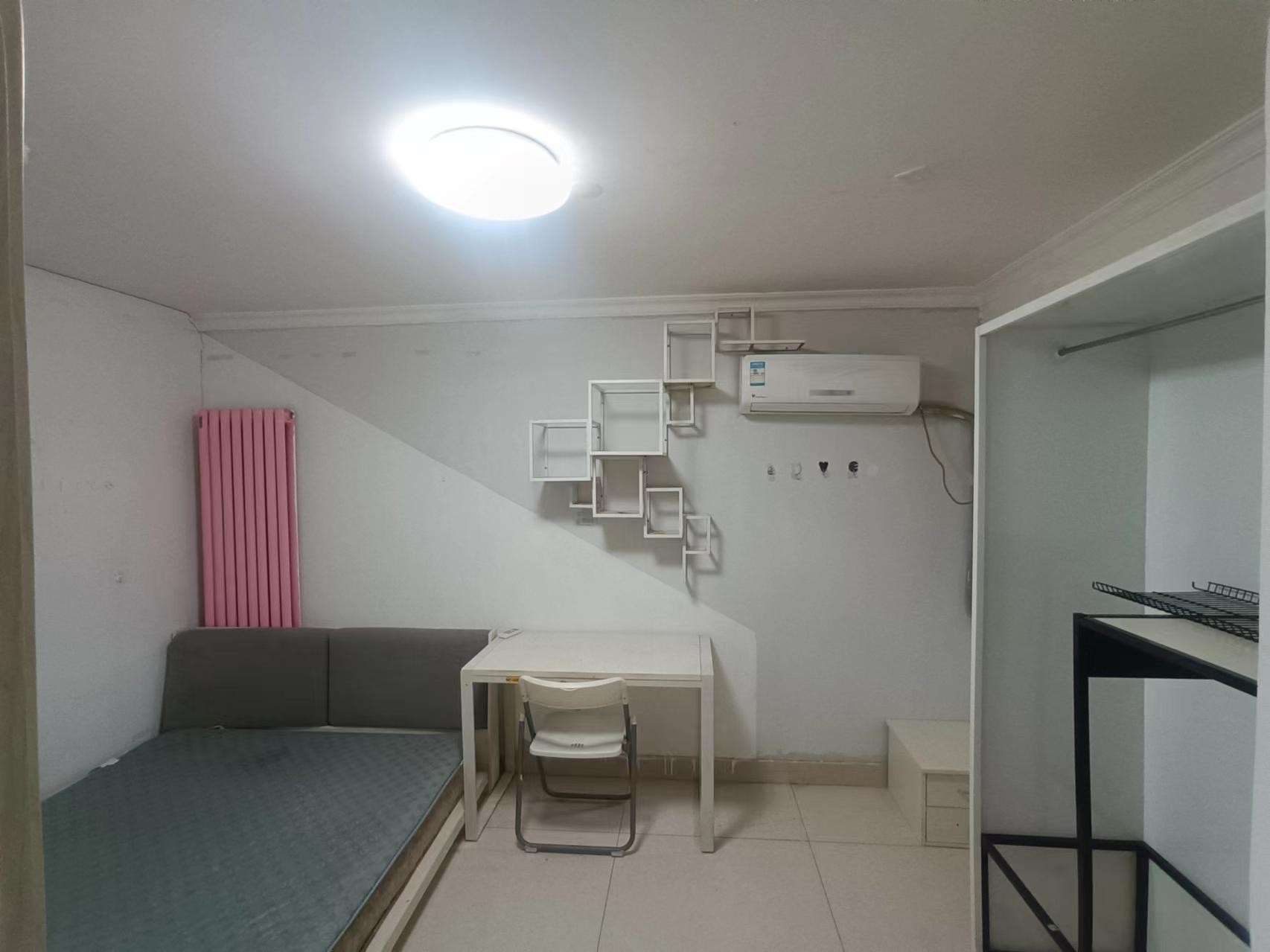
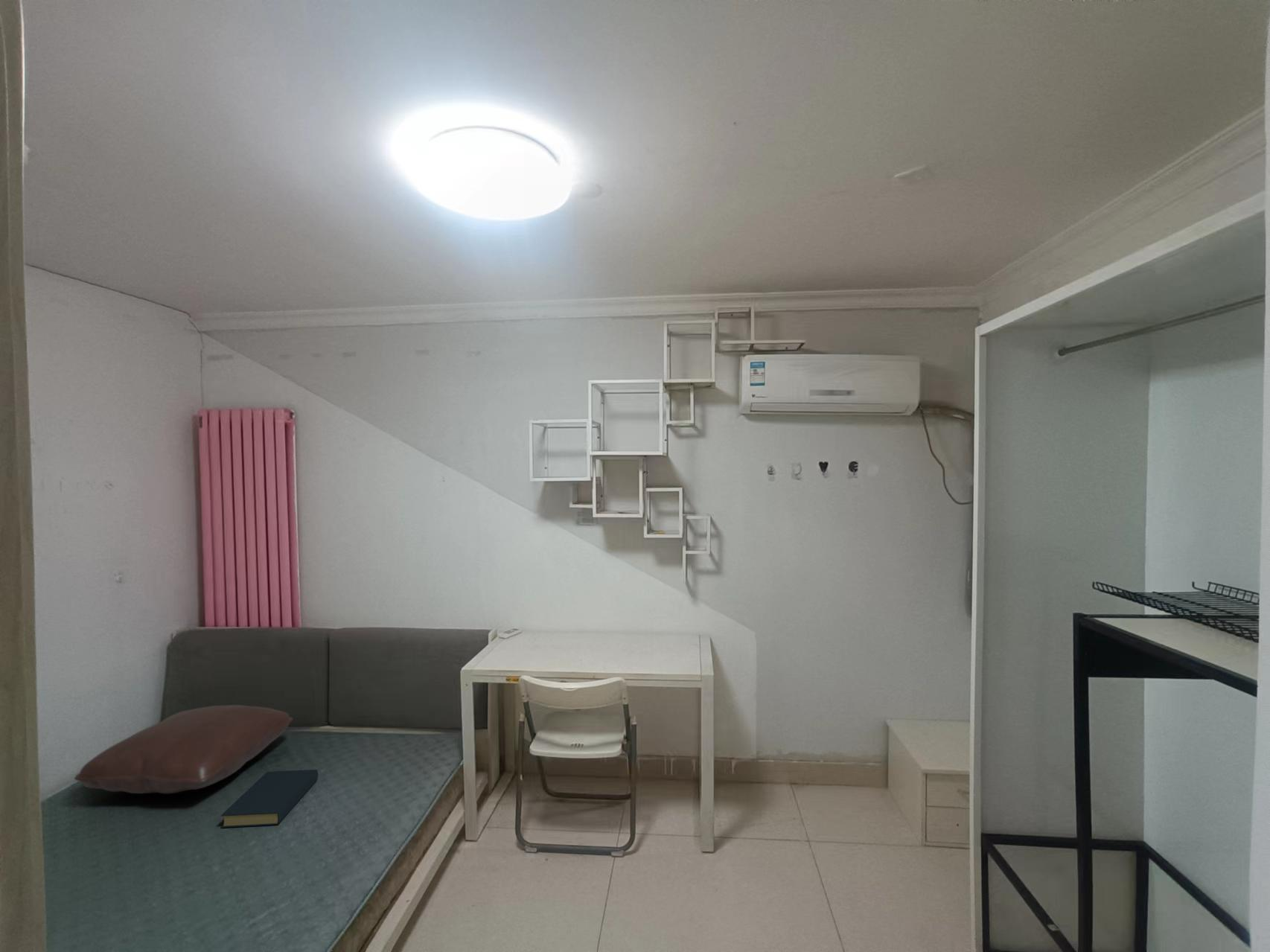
+ pillow (194, 747)
+ hardback book (272, 796)
